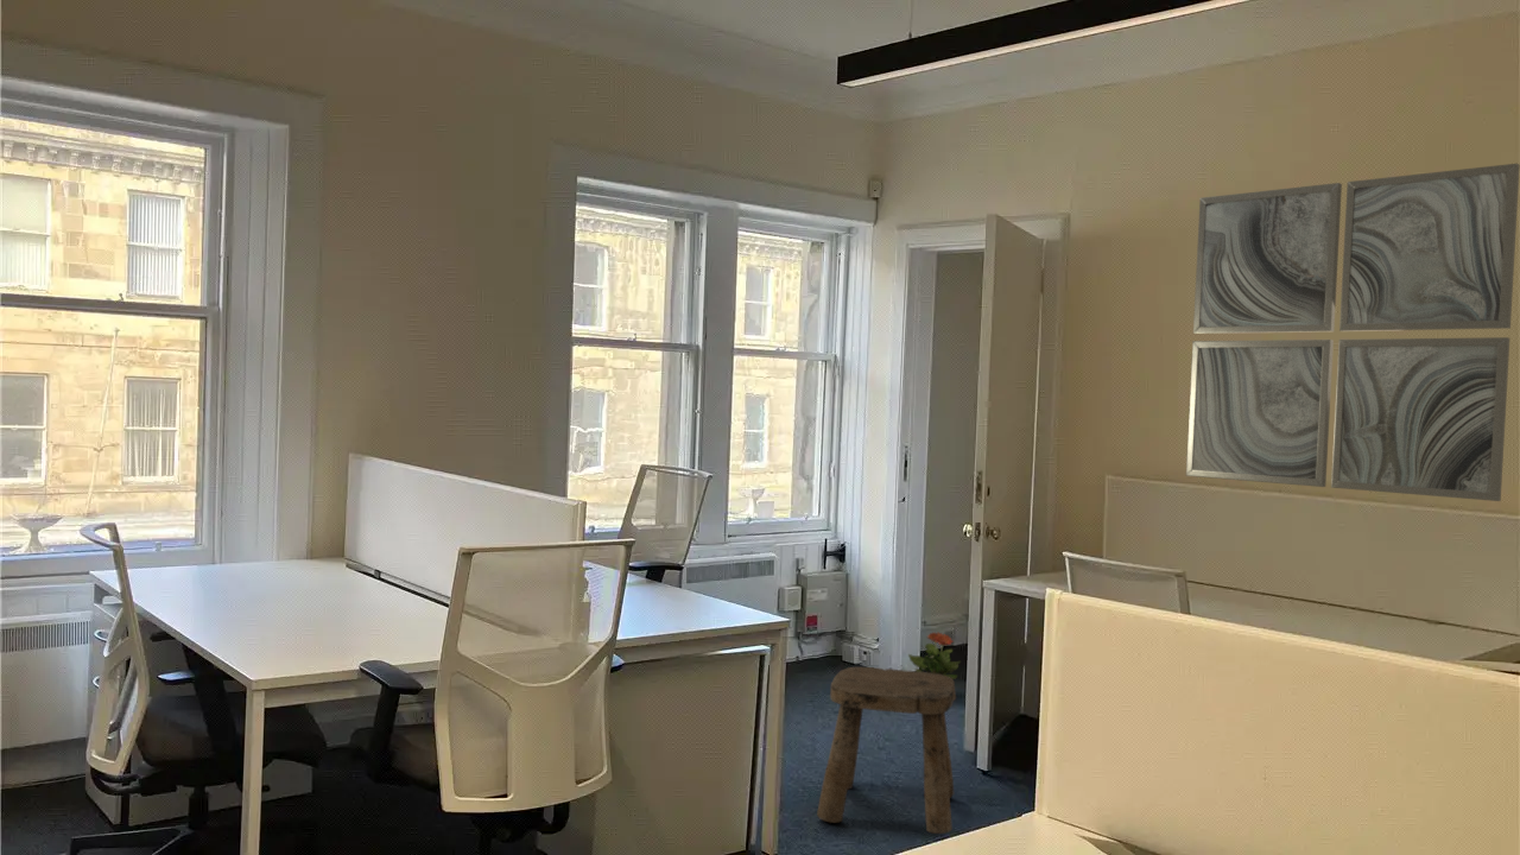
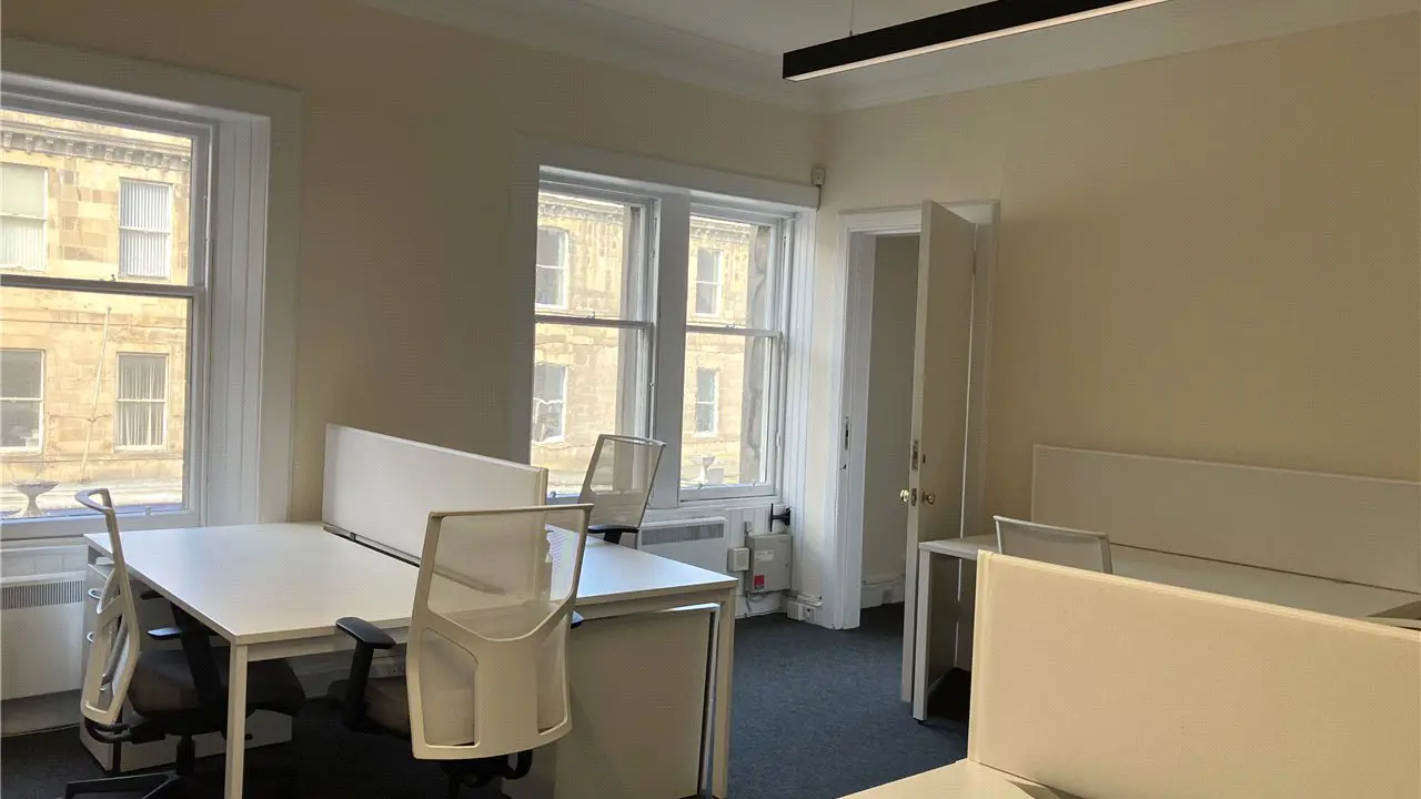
- stool (859, 739)
- wall art (1332, 340)
- potted plant (937, 664)
